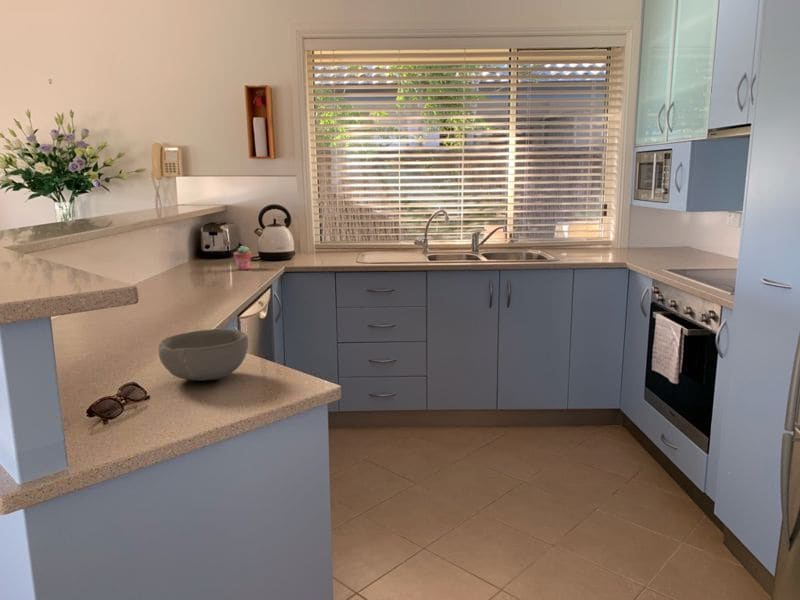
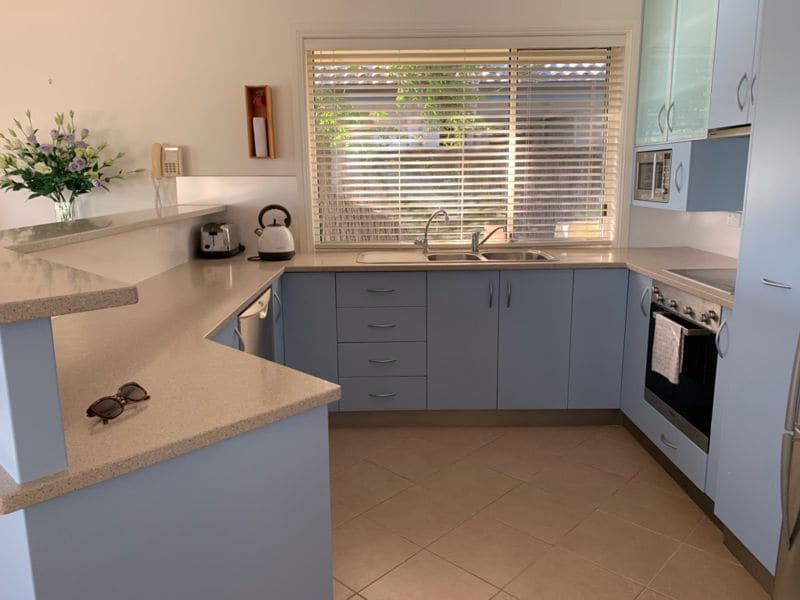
- bowl (205, 357)
- potted succulent (242, 257)
